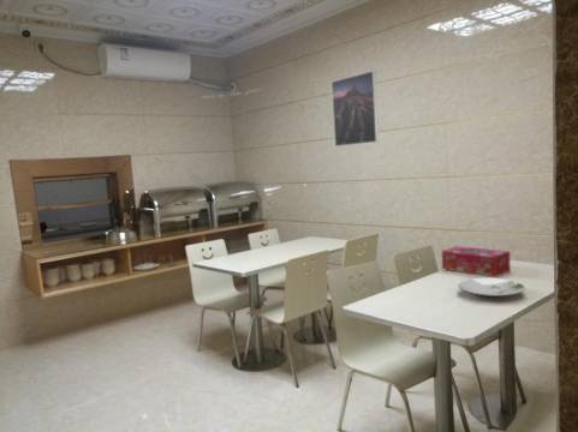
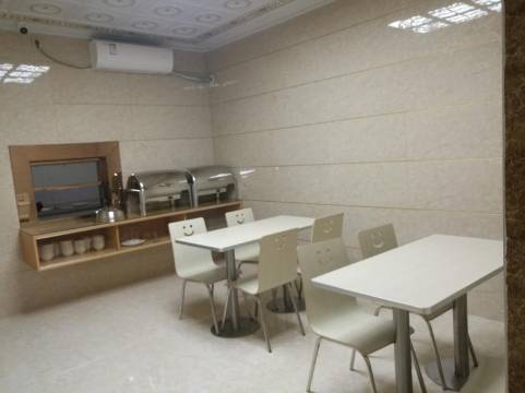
- tissue box (475, 260)
- plate (490, 289)
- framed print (353, 110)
